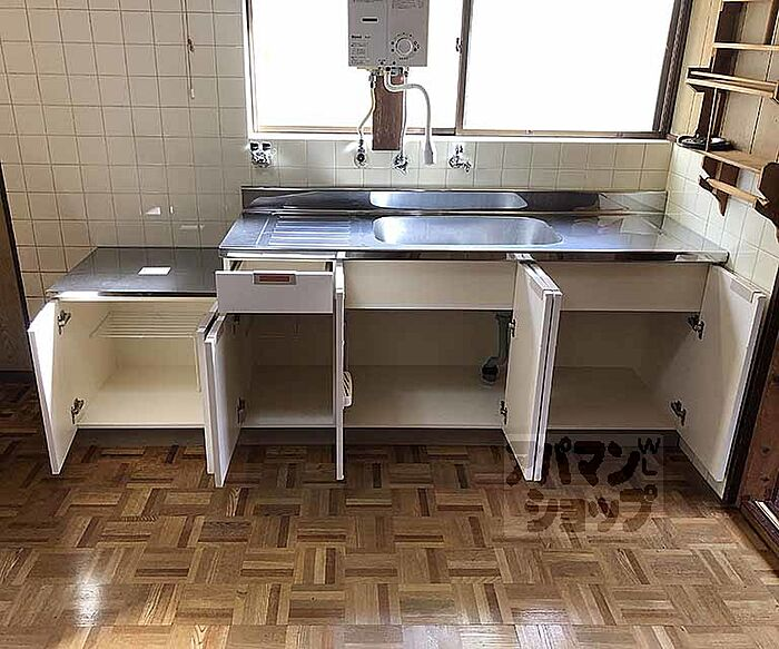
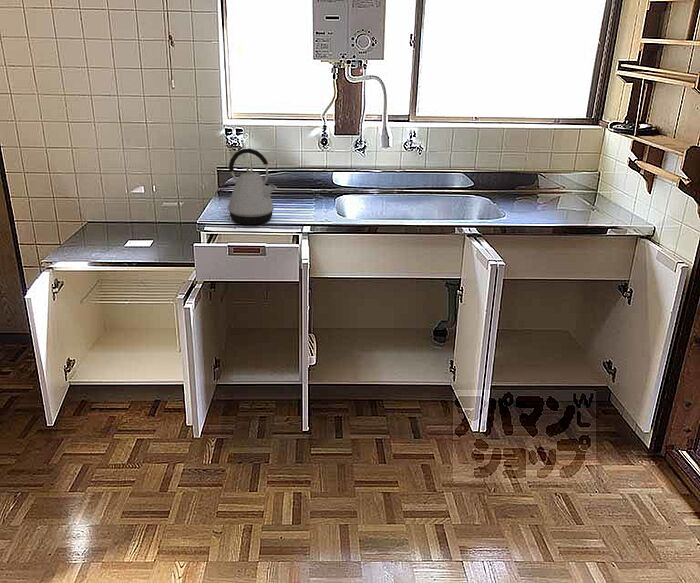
+ kettle (251, 185)
